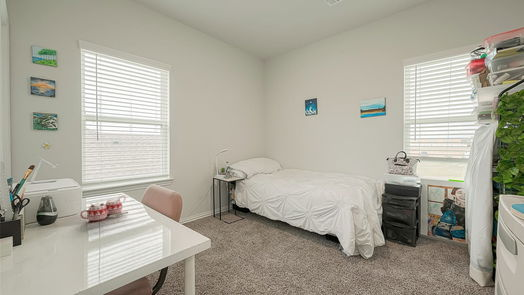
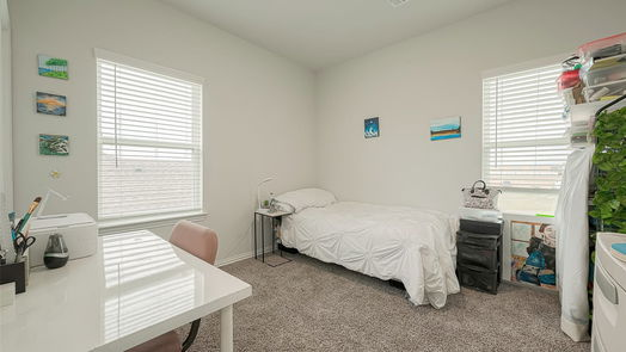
- mug (105, 207)
